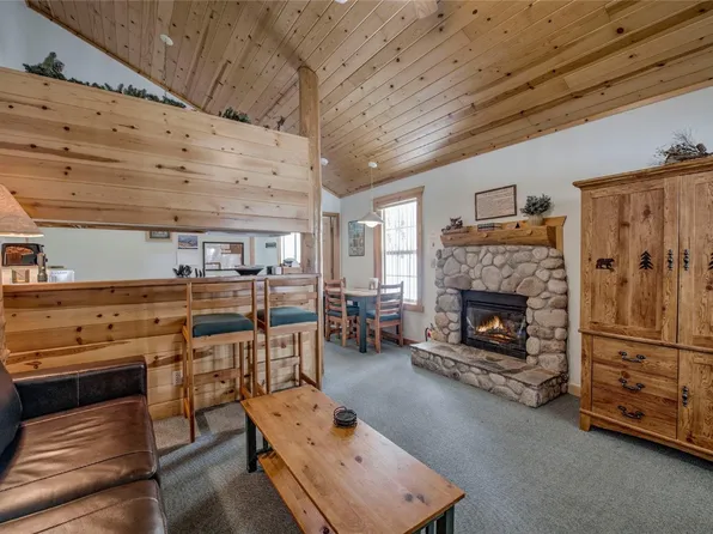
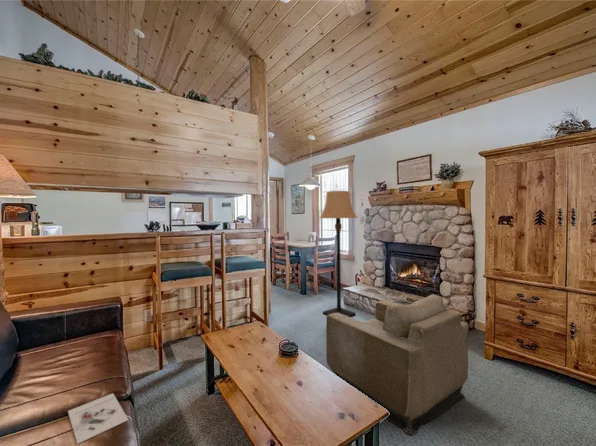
+ armchair (406, 340)
+ architectural model (97, 412)
+ lamp (338, 253)
